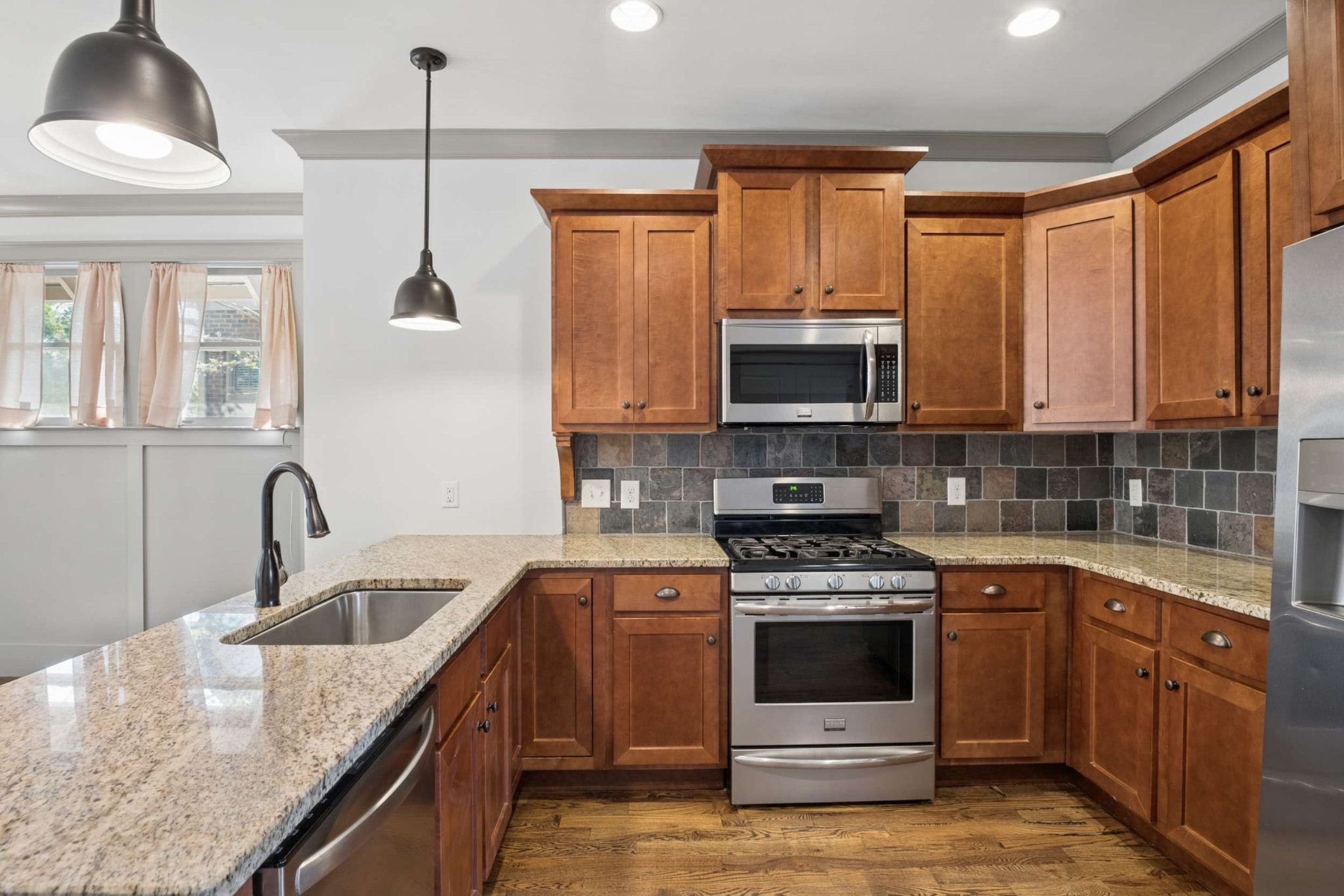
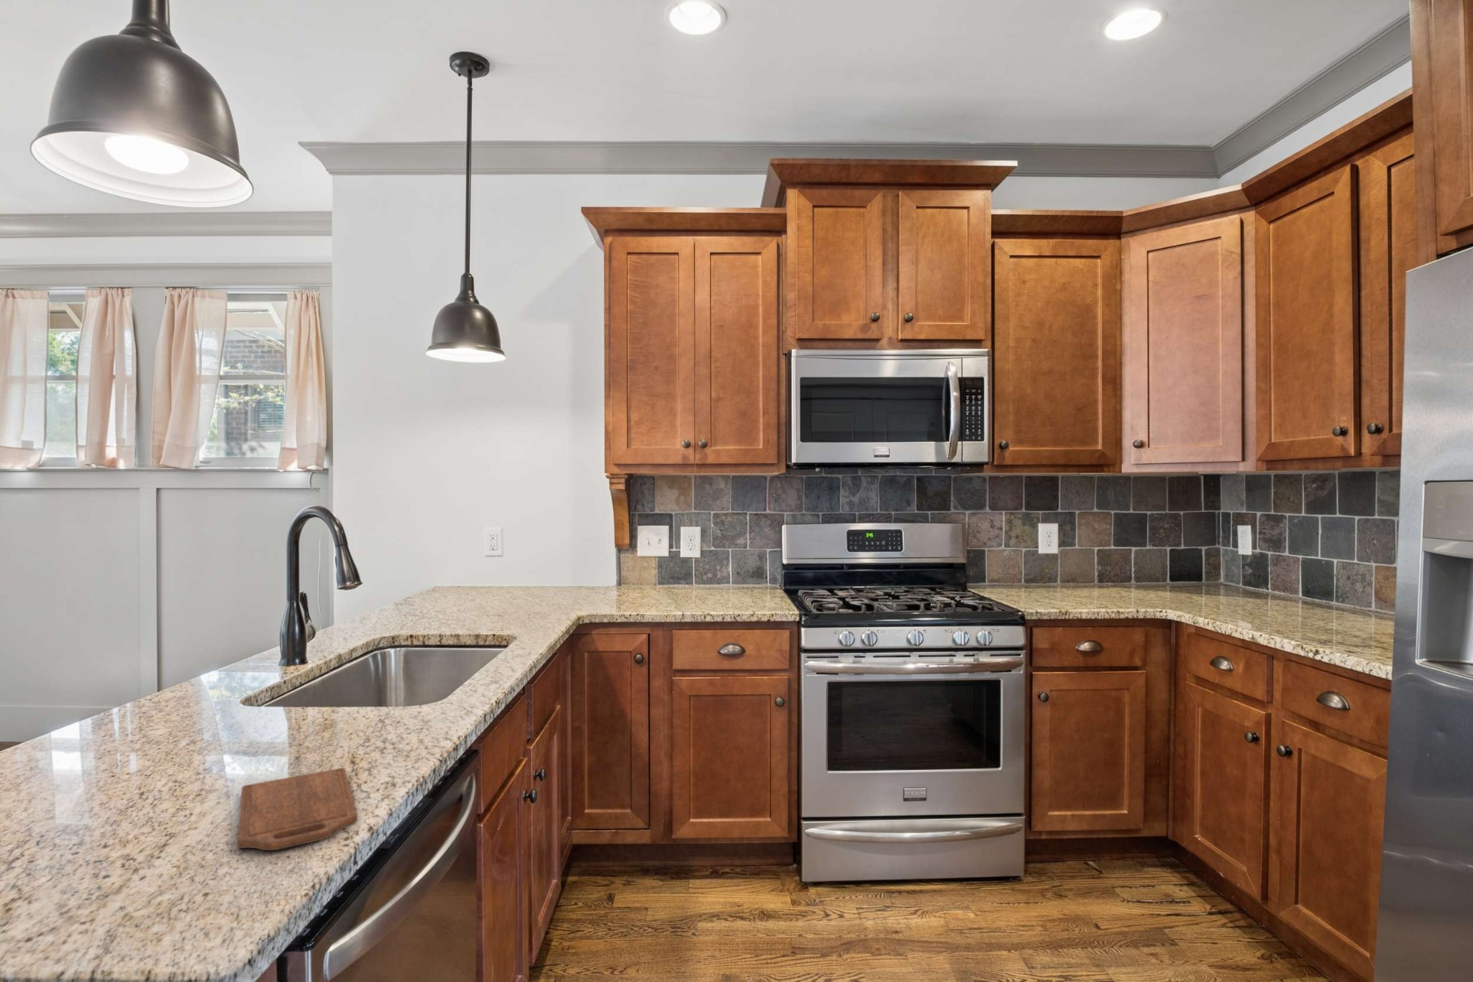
+ cutting board (297, 807)
